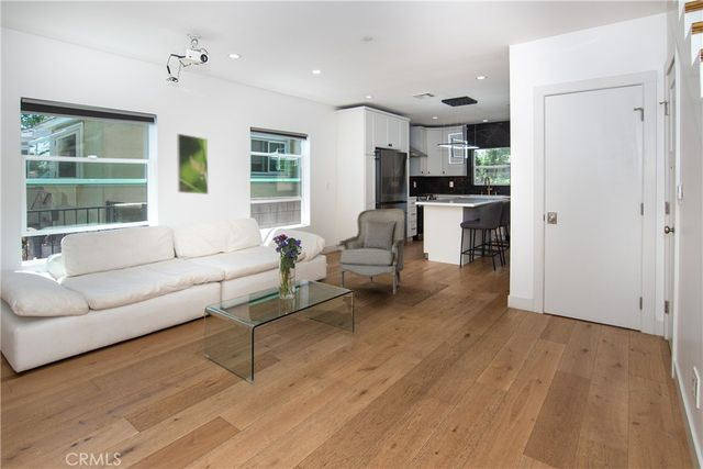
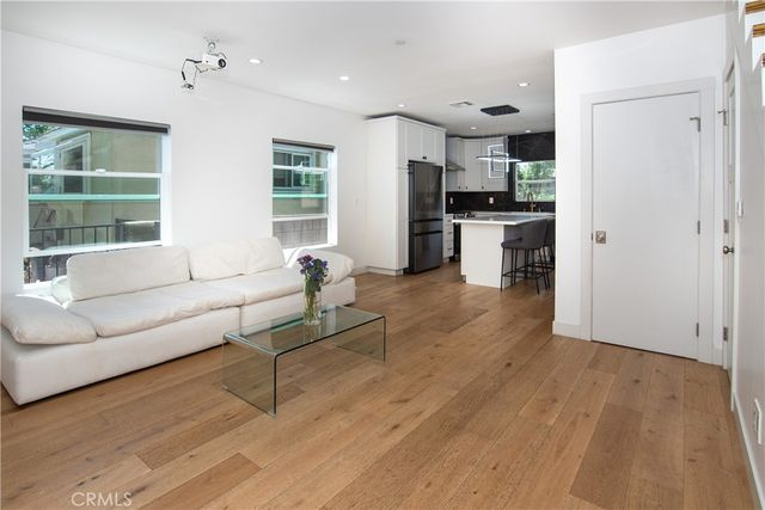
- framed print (192, 165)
- armchair (377, 248)
